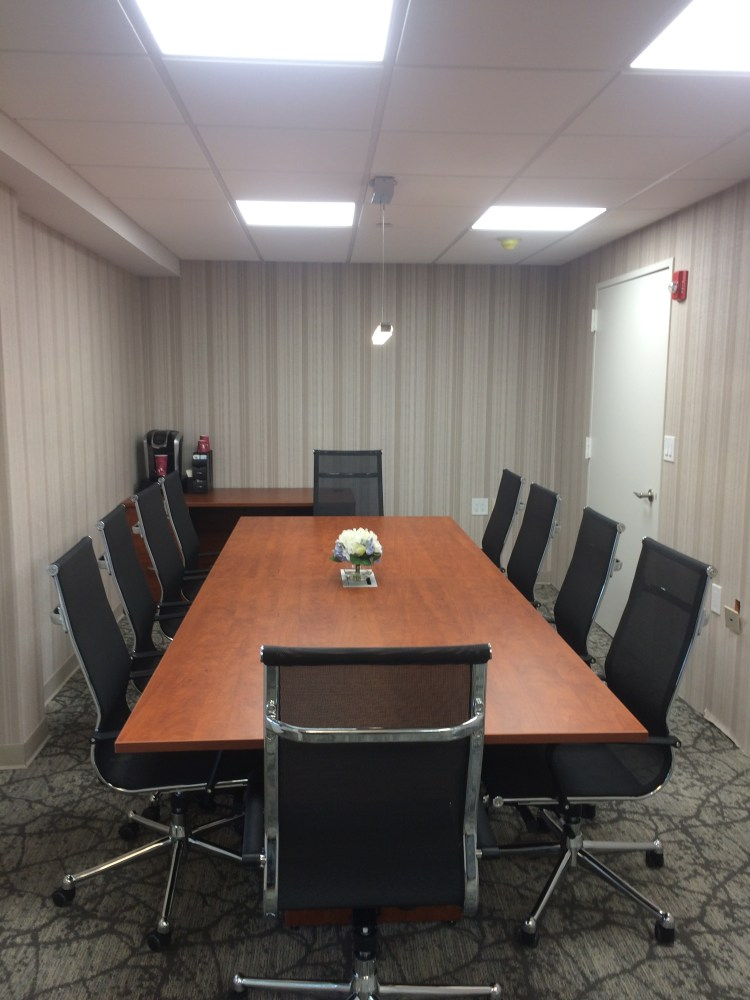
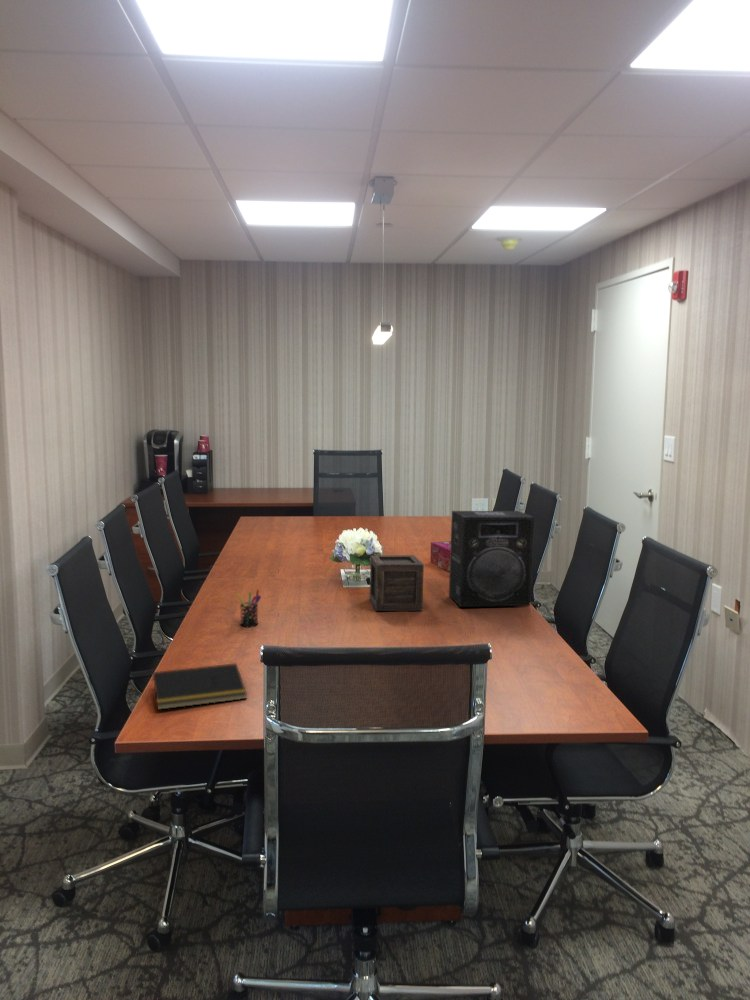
+ speaker (450, 558)
+ pen holder (250, 606)
+ notepad (199, 685)
+ tissue box (449, 557)
